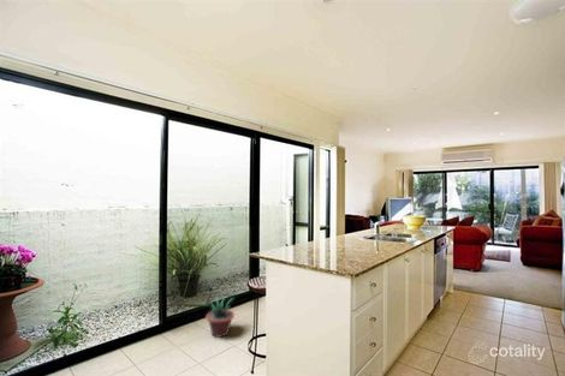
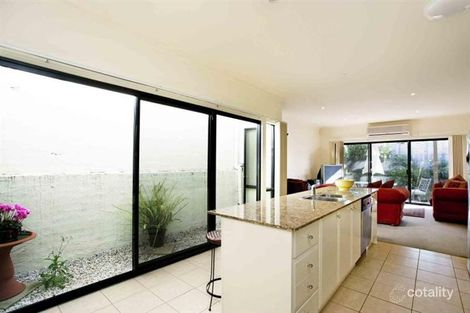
- potted plant (218, 316)
